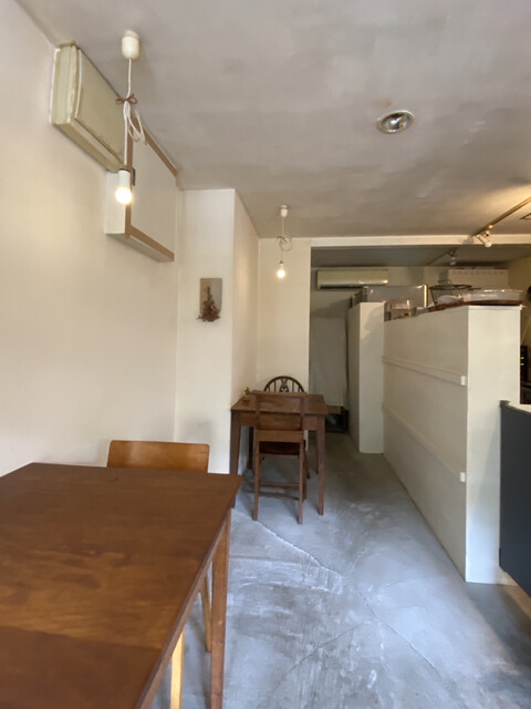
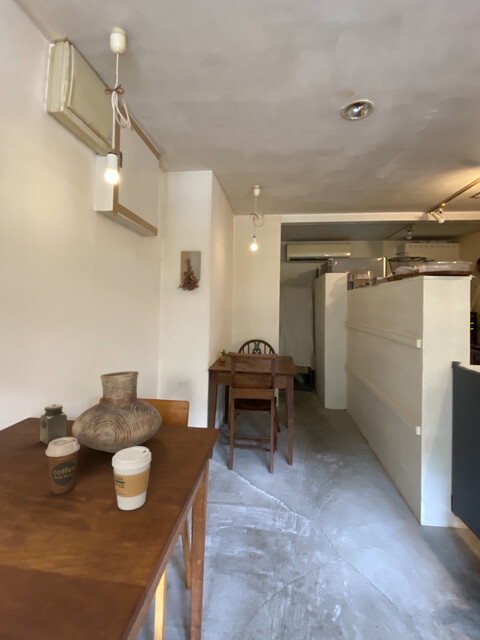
+ vase (119, 409)
+ coffee cup (62, 465)
+ coffee cup (131, 476)
+ salt shaker (53, 422)
